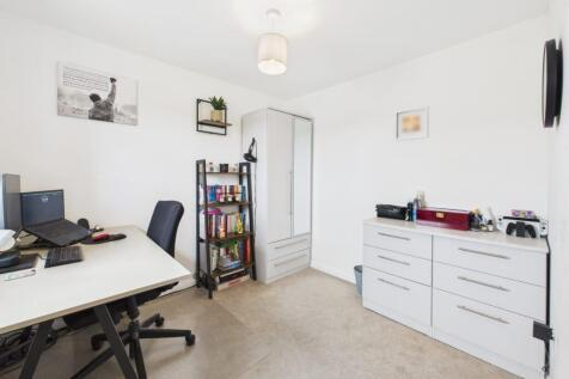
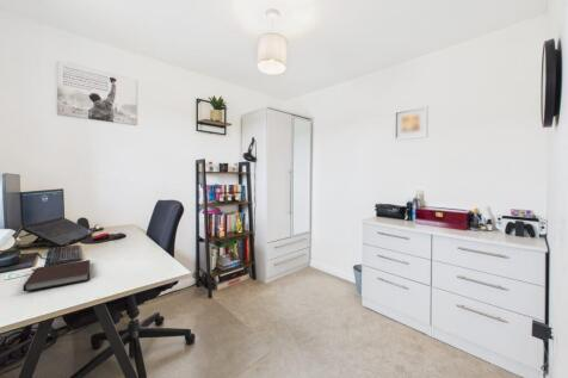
+ notebook (61, 273)
